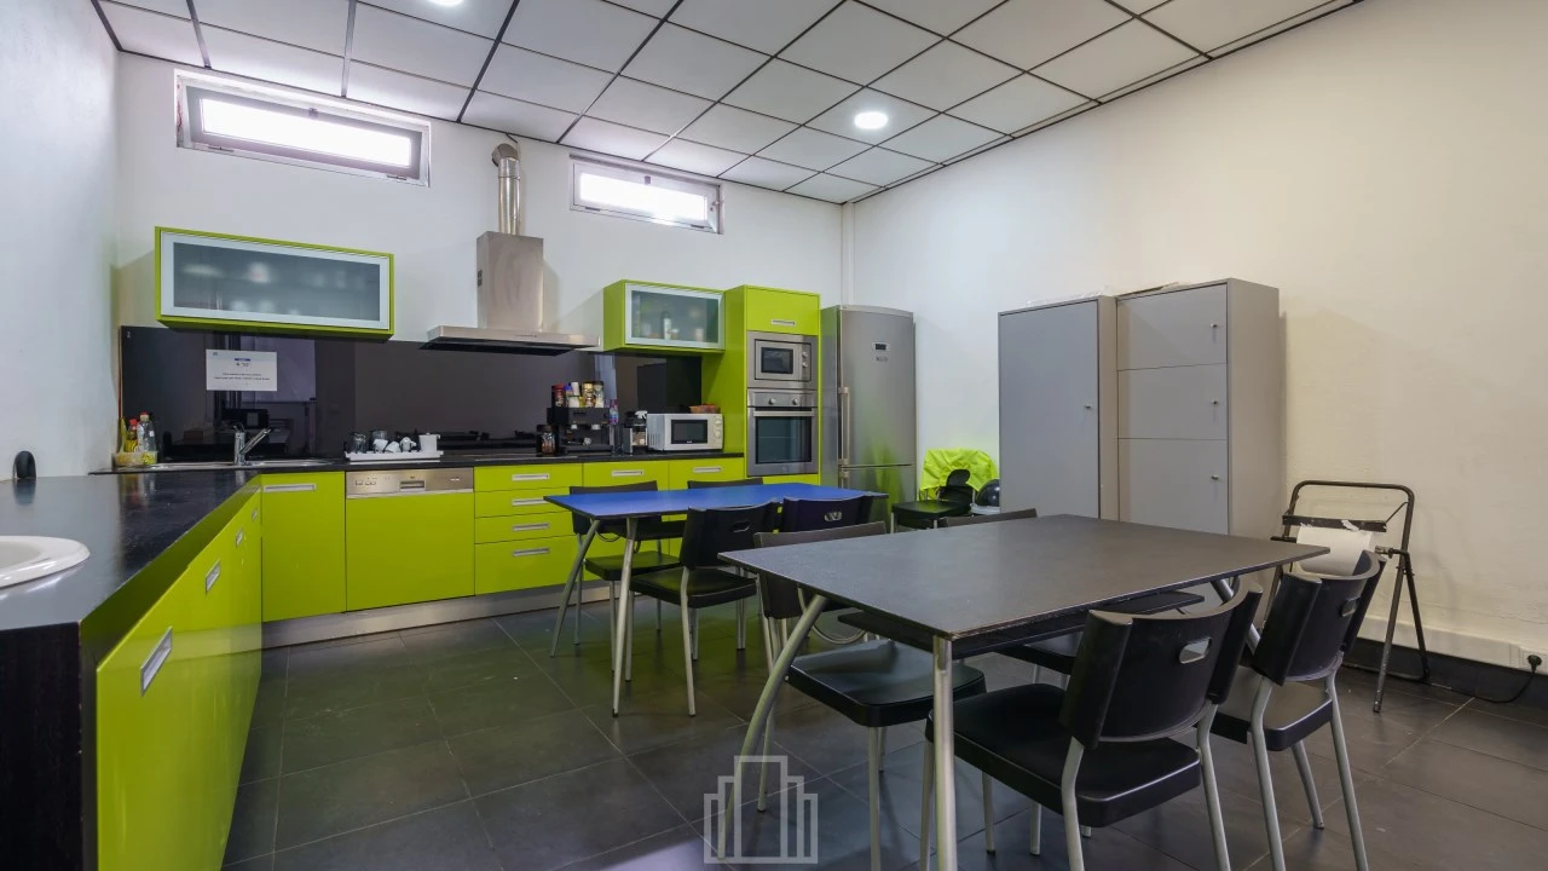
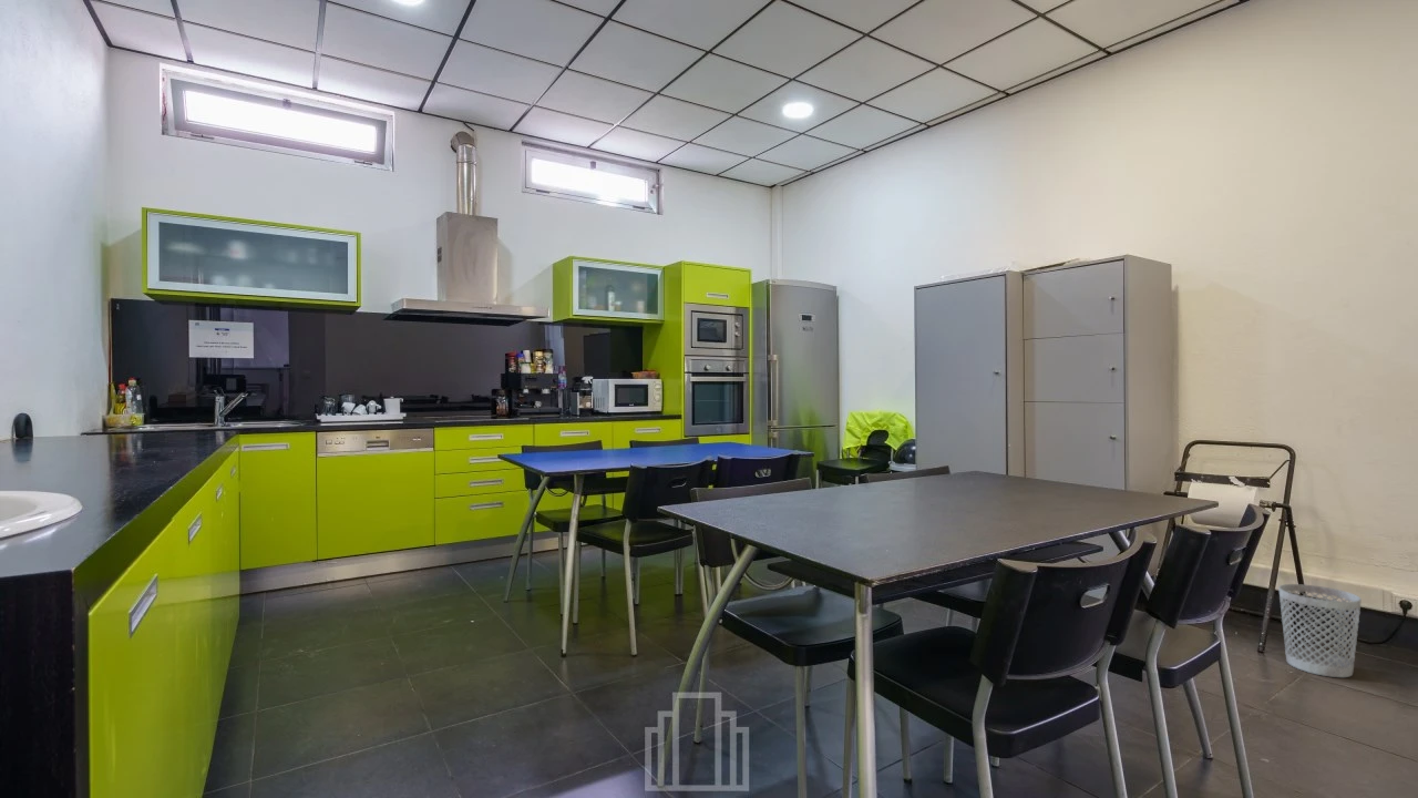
+ wastebasket (1318, 630)
